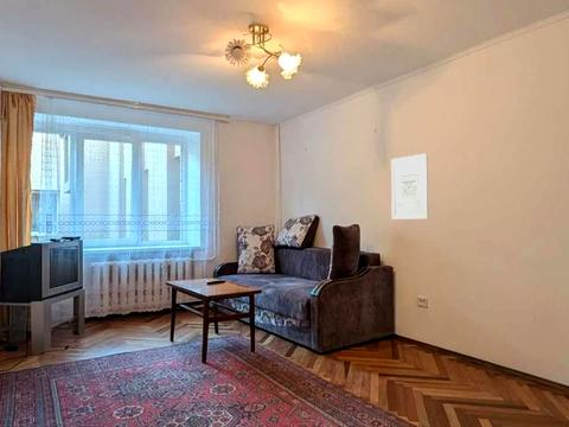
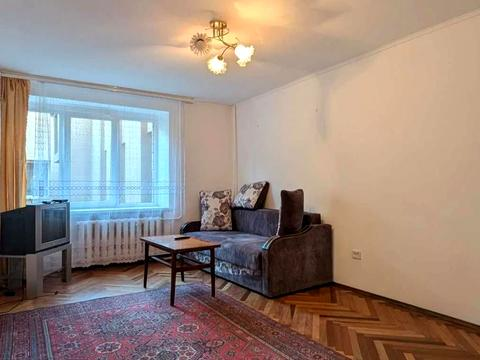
- wall art (408, 187)
